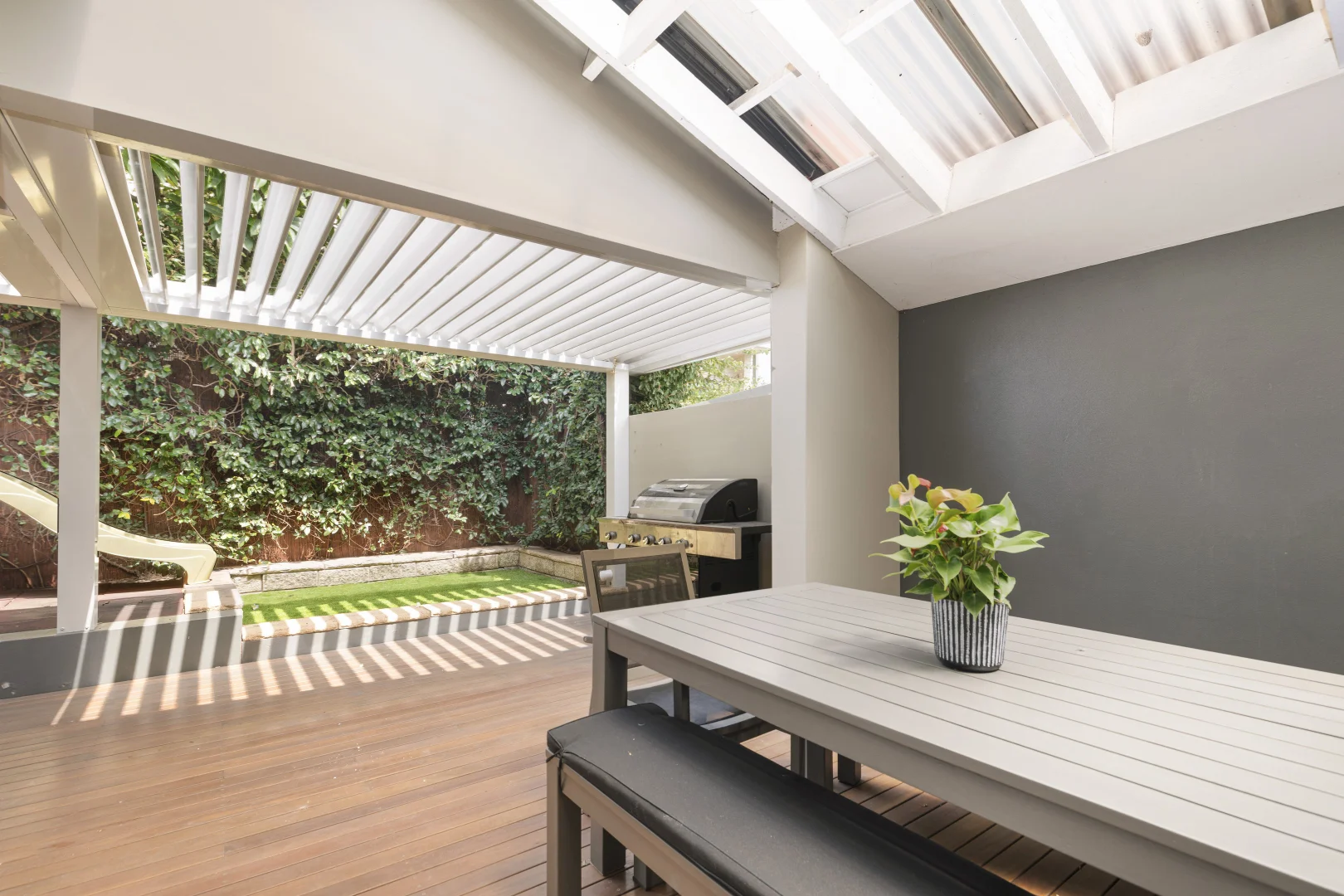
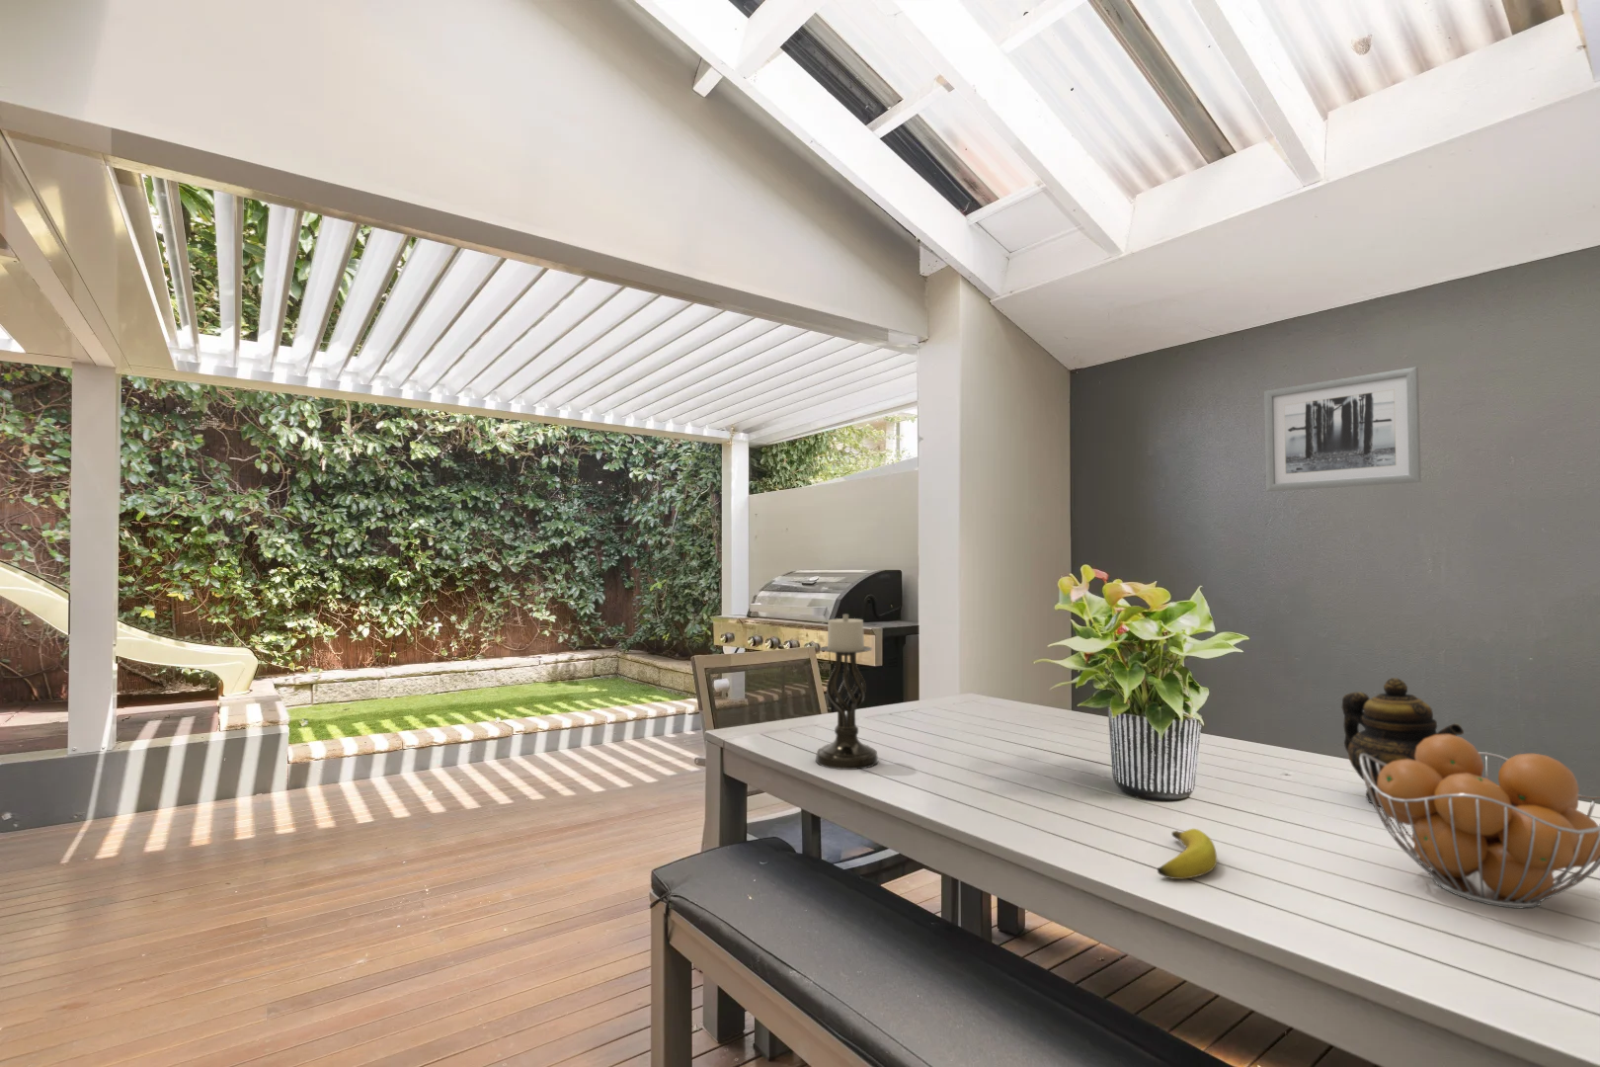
+ fruit basket (1482, 816)
+ wall art (1337, 432)
+ banana (1187, 847)
+ candle holder (845, 687)
+ teapot (1399, 740)
